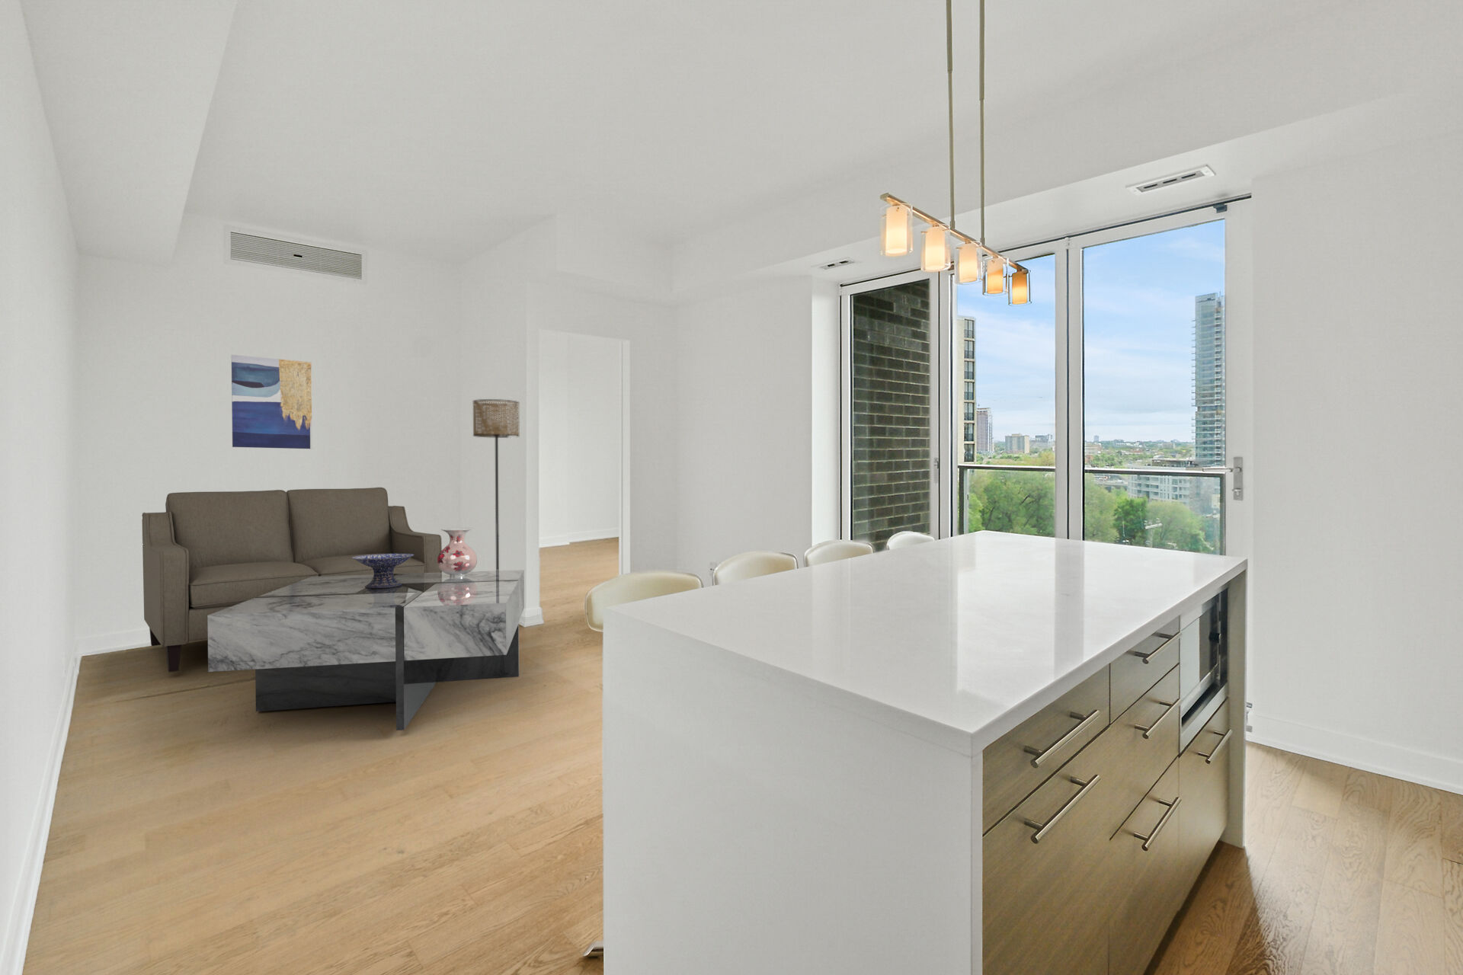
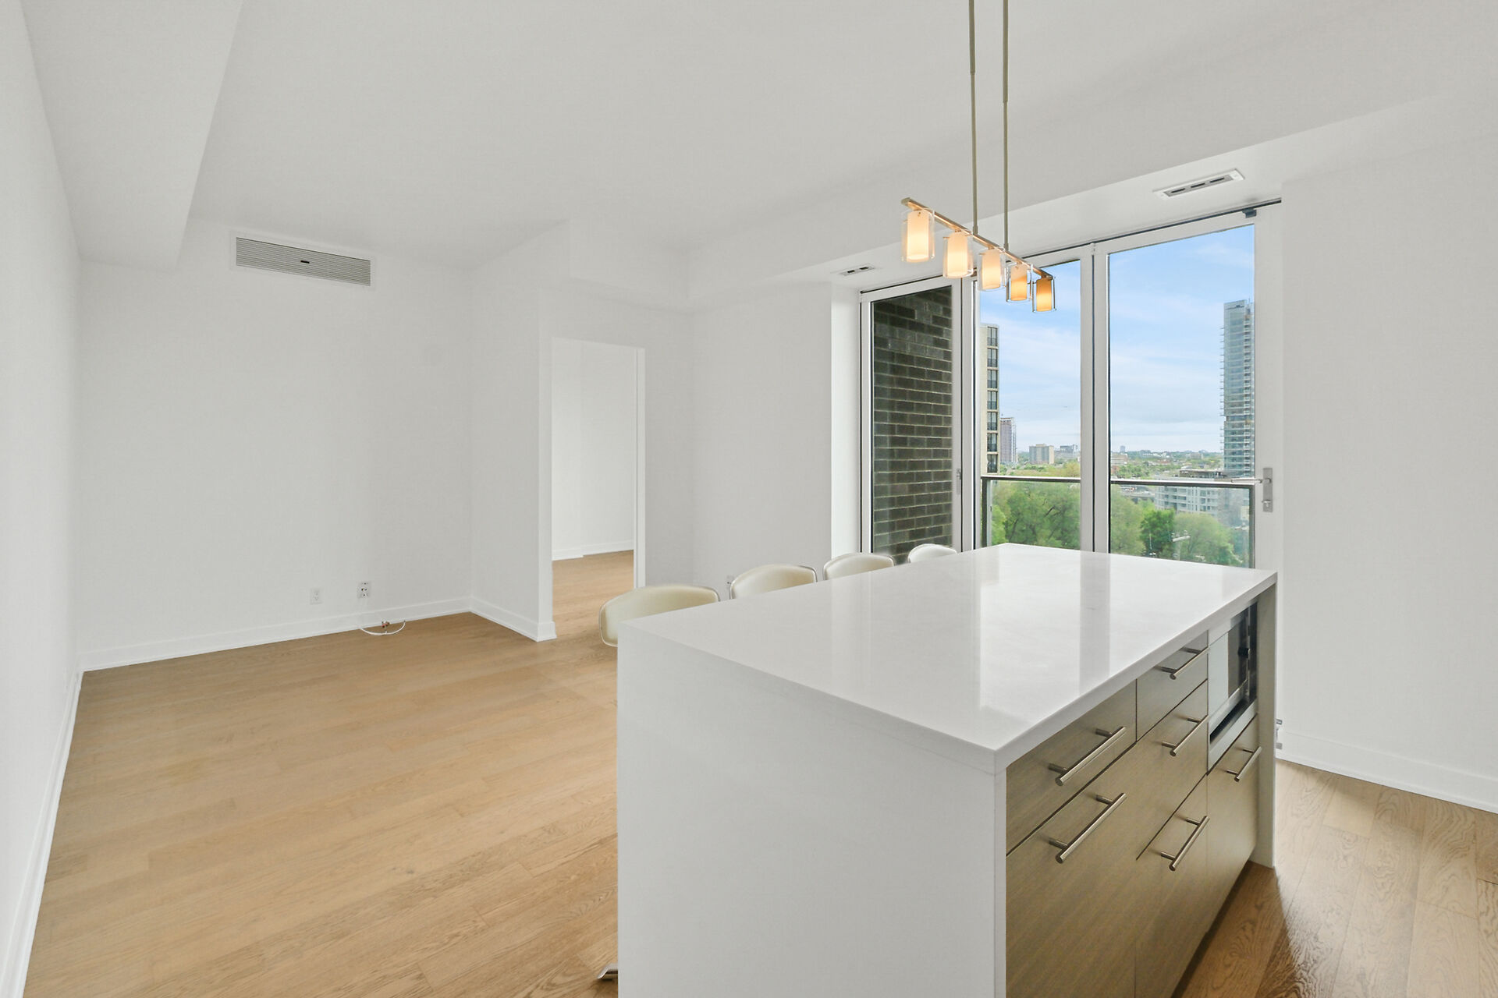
- decorative bowl (383, 570)
- sofa (299, 563)
- wall art (273, 403)
- vase (457, 552)
- floor lamp (496, 514)
- coffee table (397, 640)
